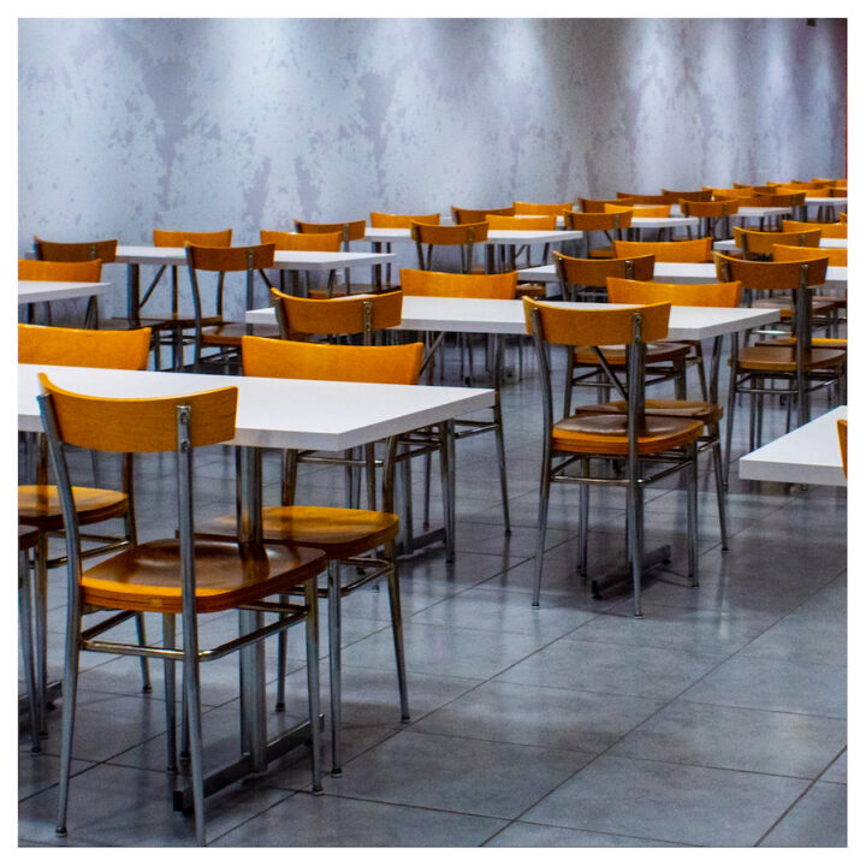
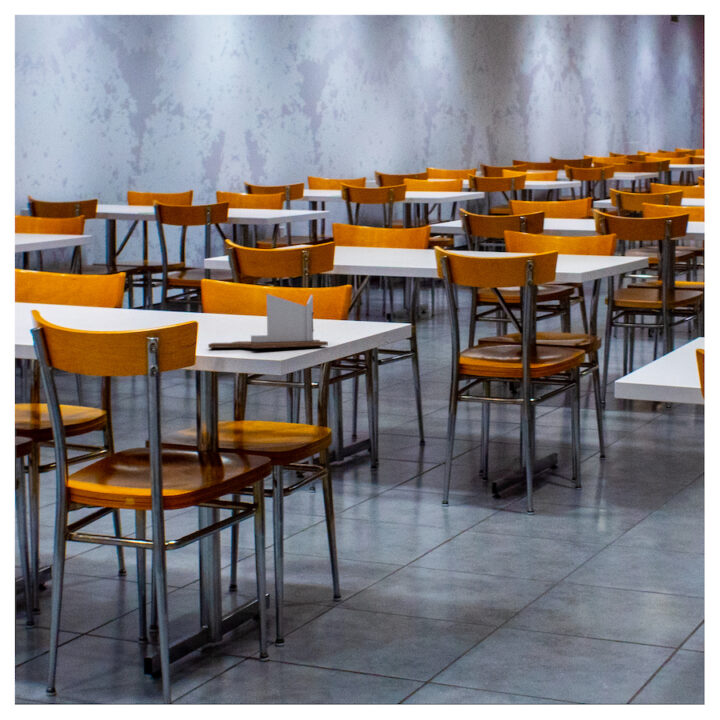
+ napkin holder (271, 319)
